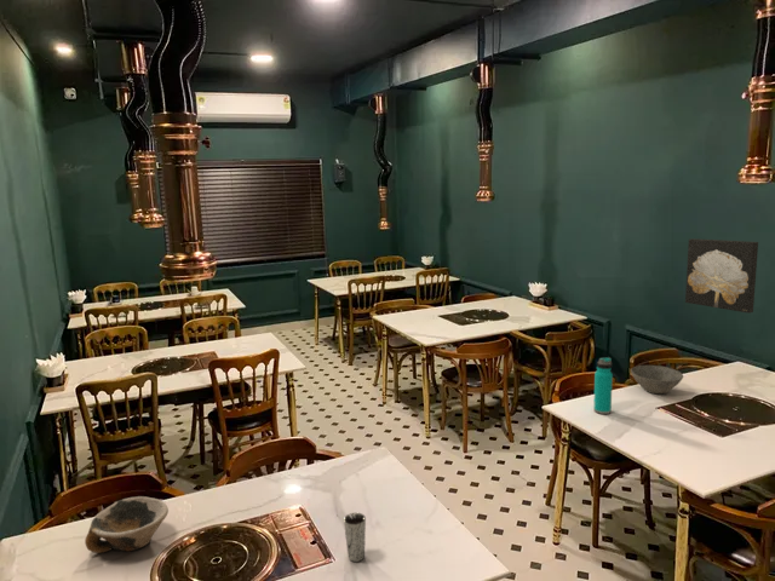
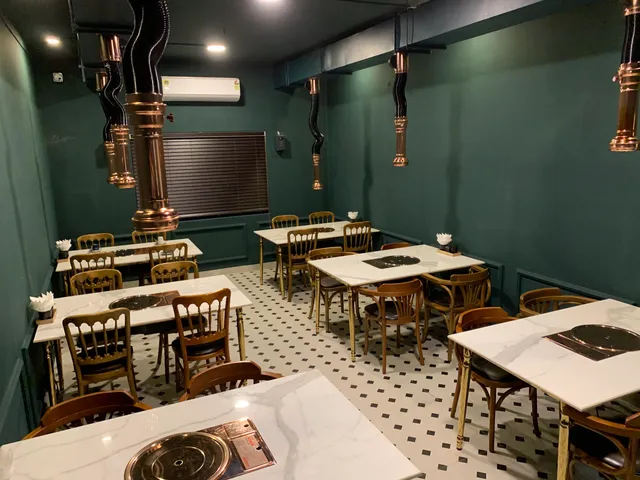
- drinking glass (355, 537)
- bowl (127, 528)
- wall art (719, 274)
- water bottle (603, 385)
- bowl (655, 381)
